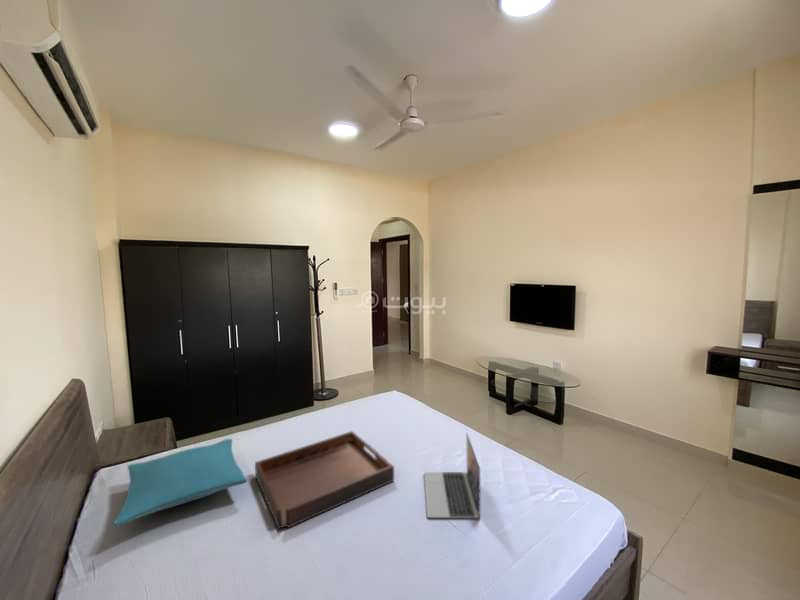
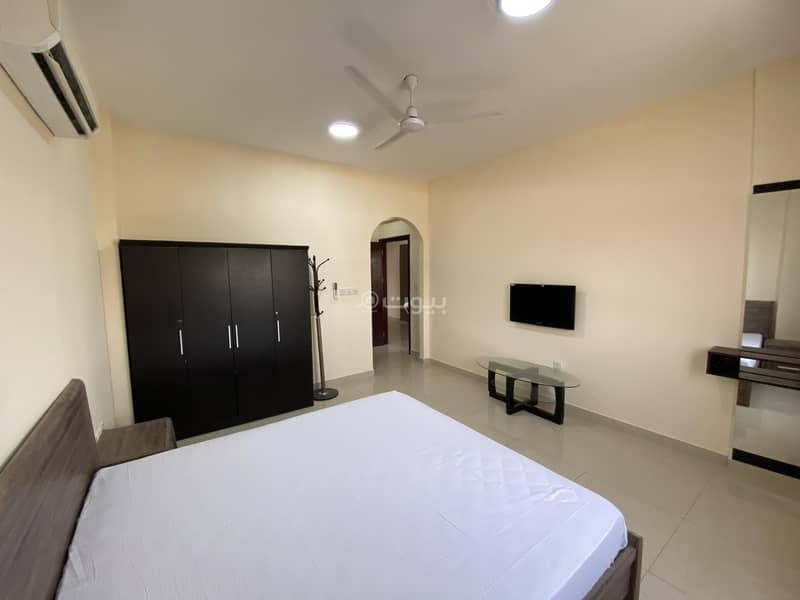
- pillow (185, 475)
- laptop (449, 472)
- serving tray (323, 471)
